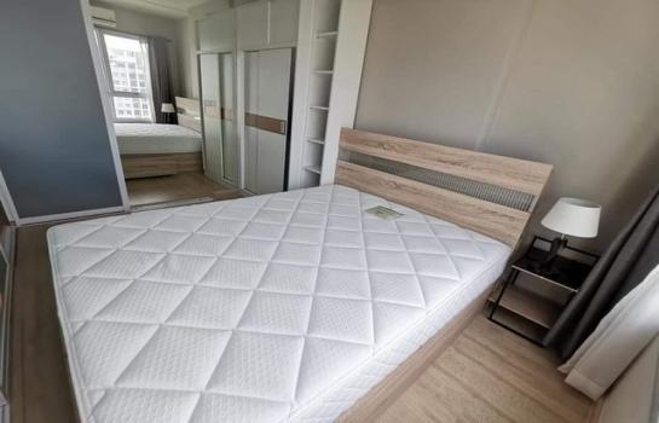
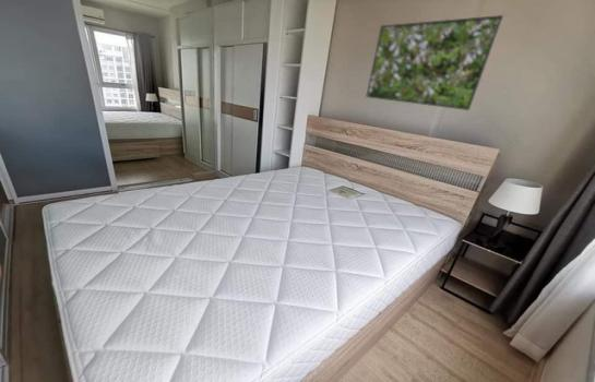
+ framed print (420, 64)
